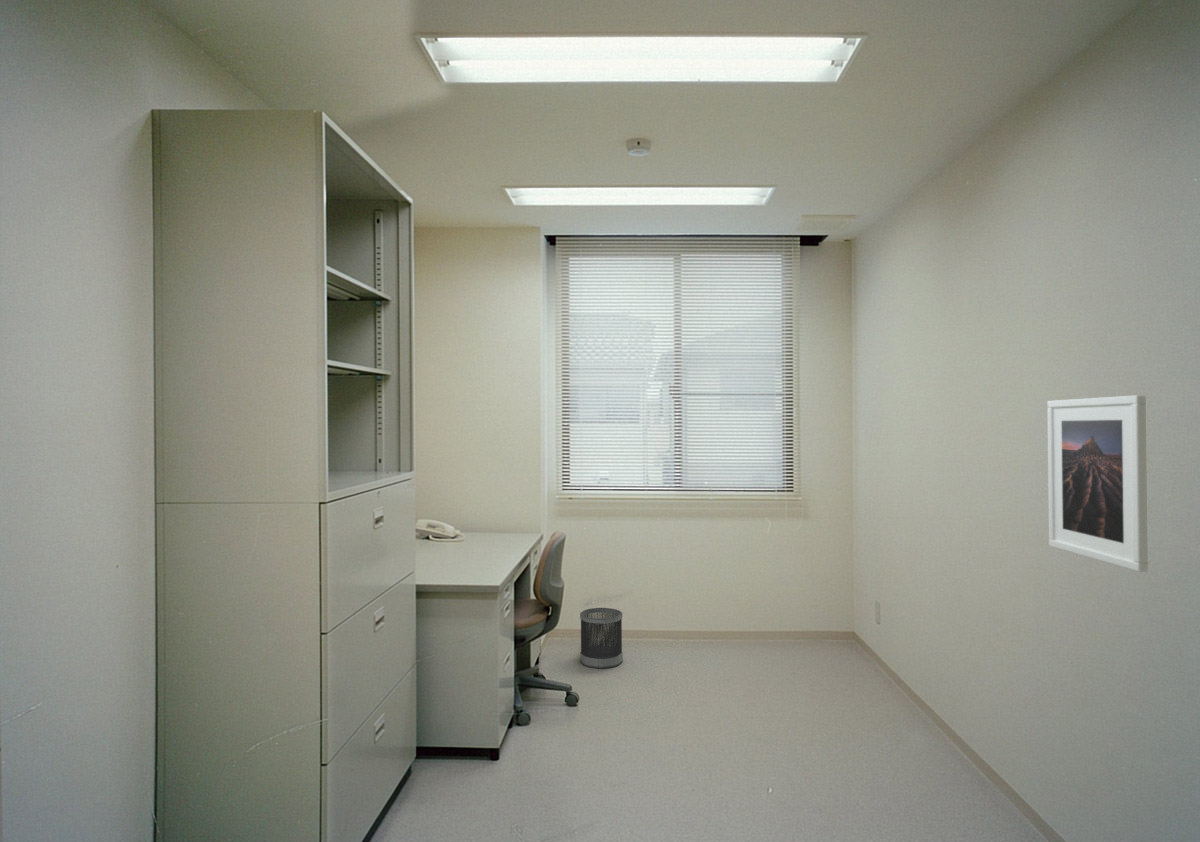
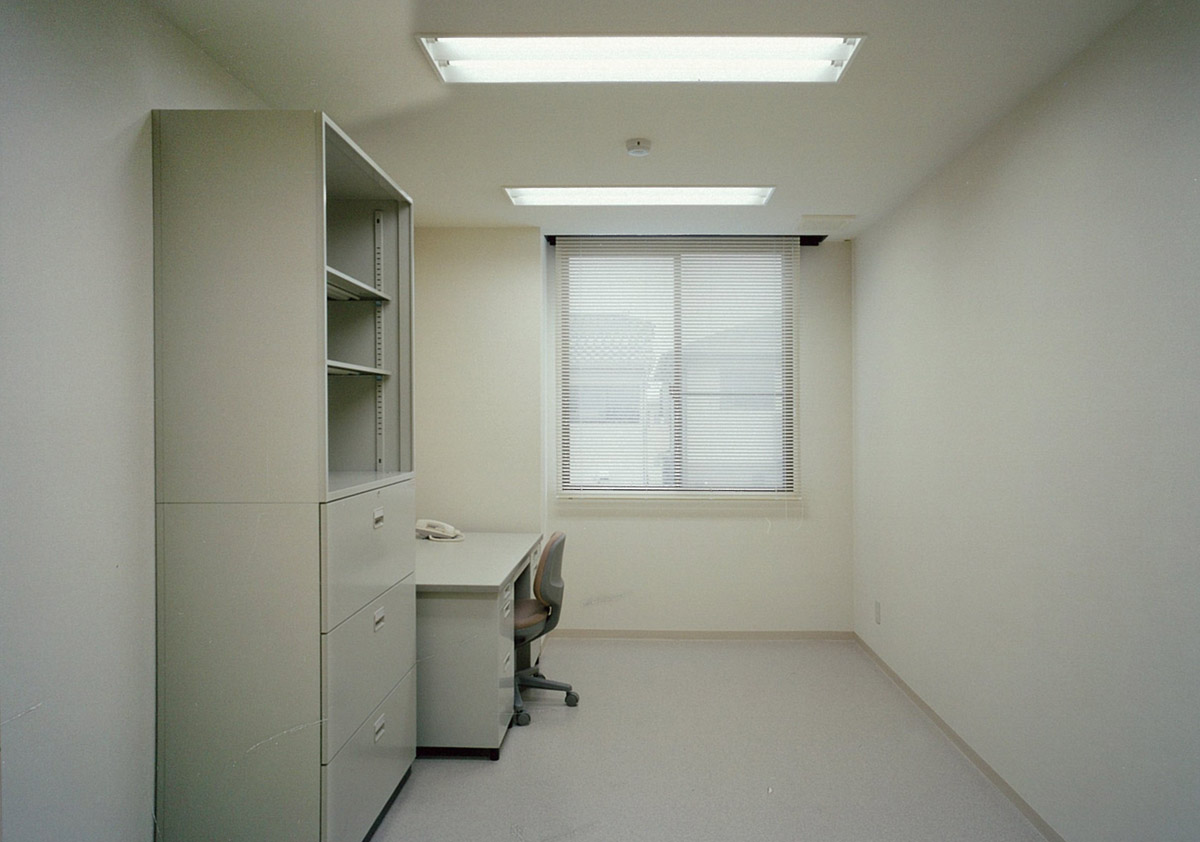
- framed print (1092, 477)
- wastebasket (601, 637)
